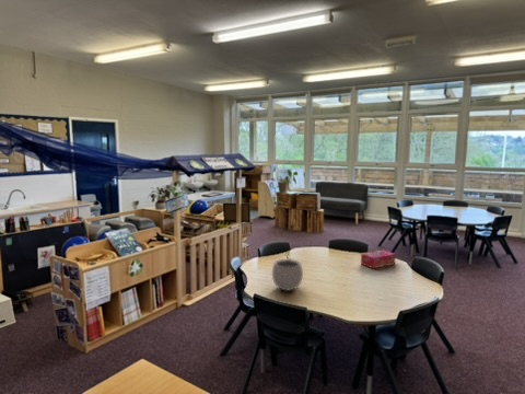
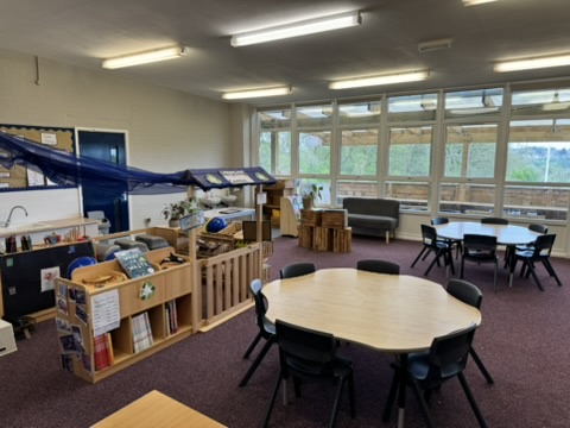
- tissue box (377, 258)
- plant pot (287, 270)
